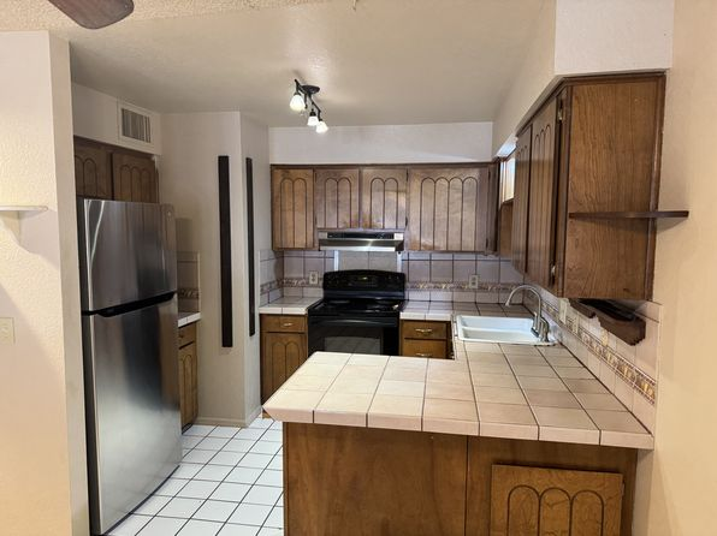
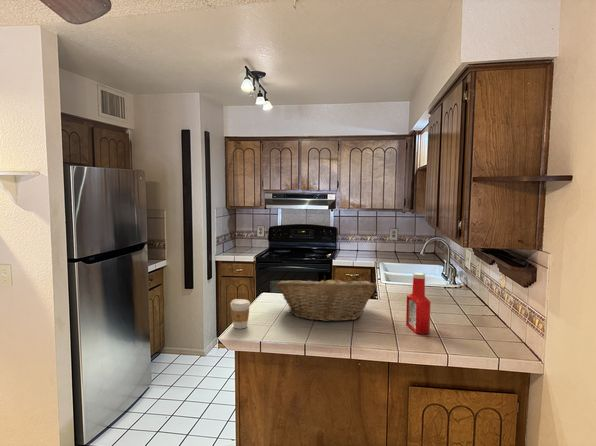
+ fruit basket (325, 293)
+ coffee cup (240, 313)
+ soap bottle (418, 301)
